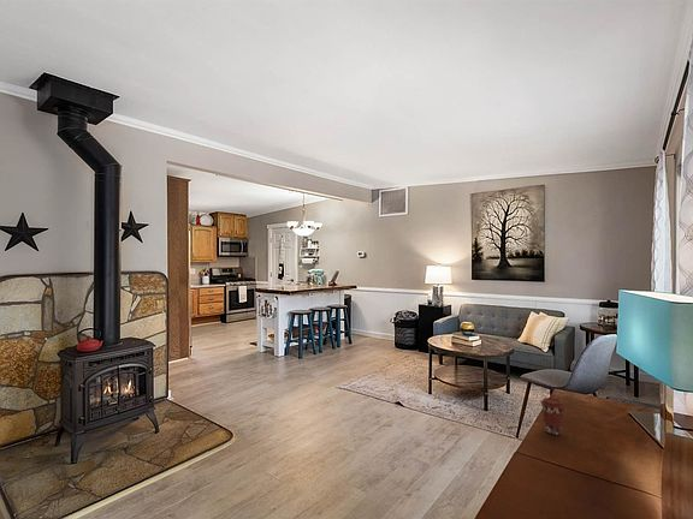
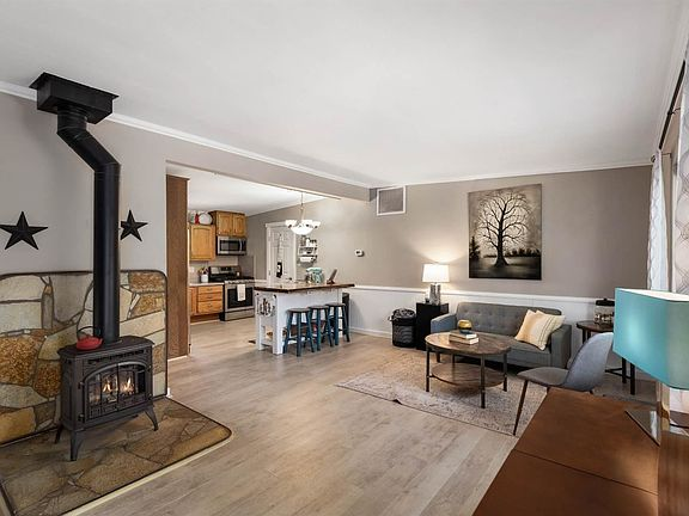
- coffee cup (552, 416)
